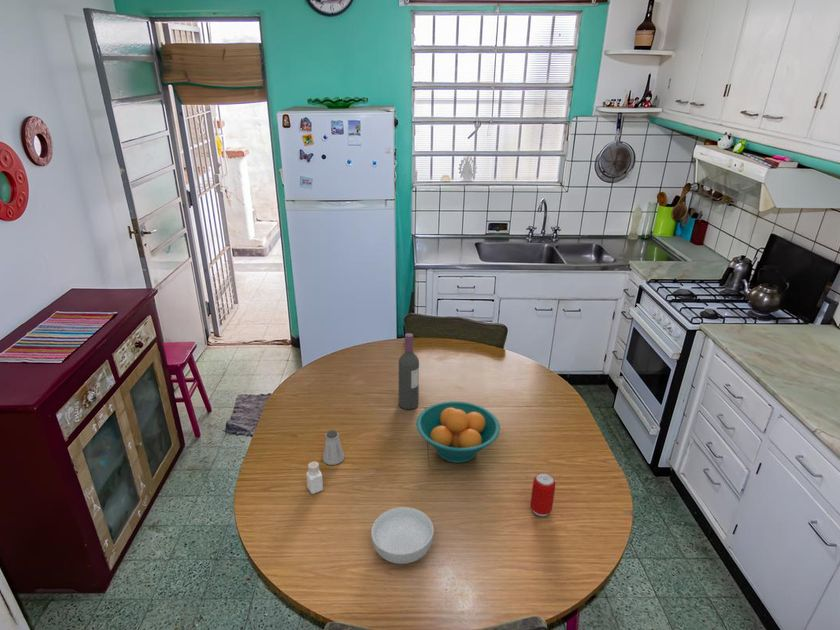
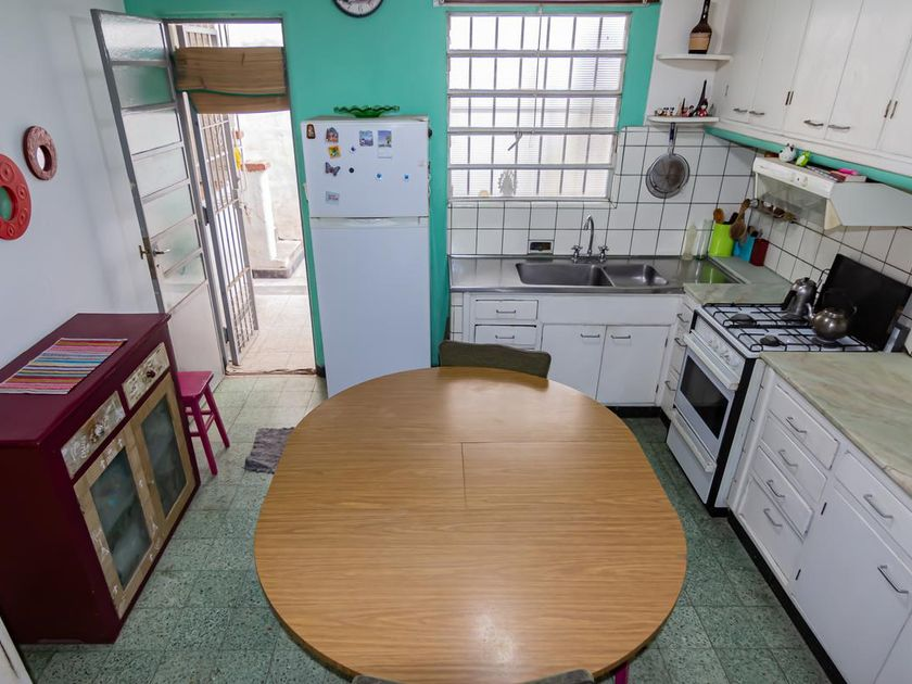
- beverage can (542, 494)
- fruit bowl (457, 431)
- pepper shaker (314, 477)
- wine bottle (408, 370)
- cereal bowl (402, 538)
- saltshaker (332, 445)
